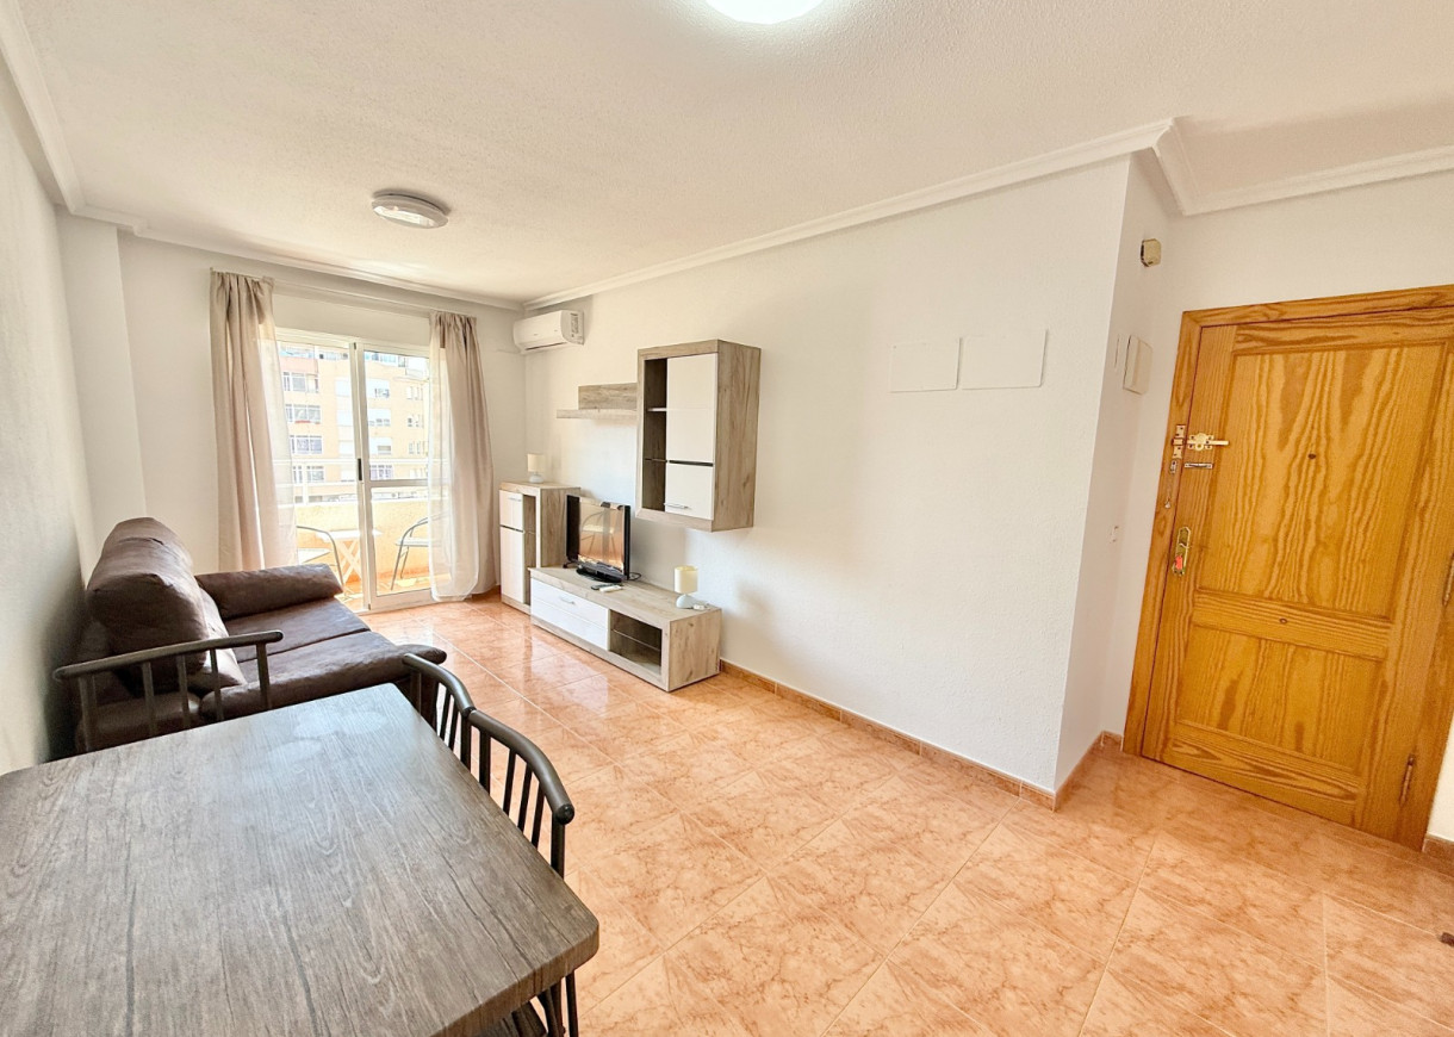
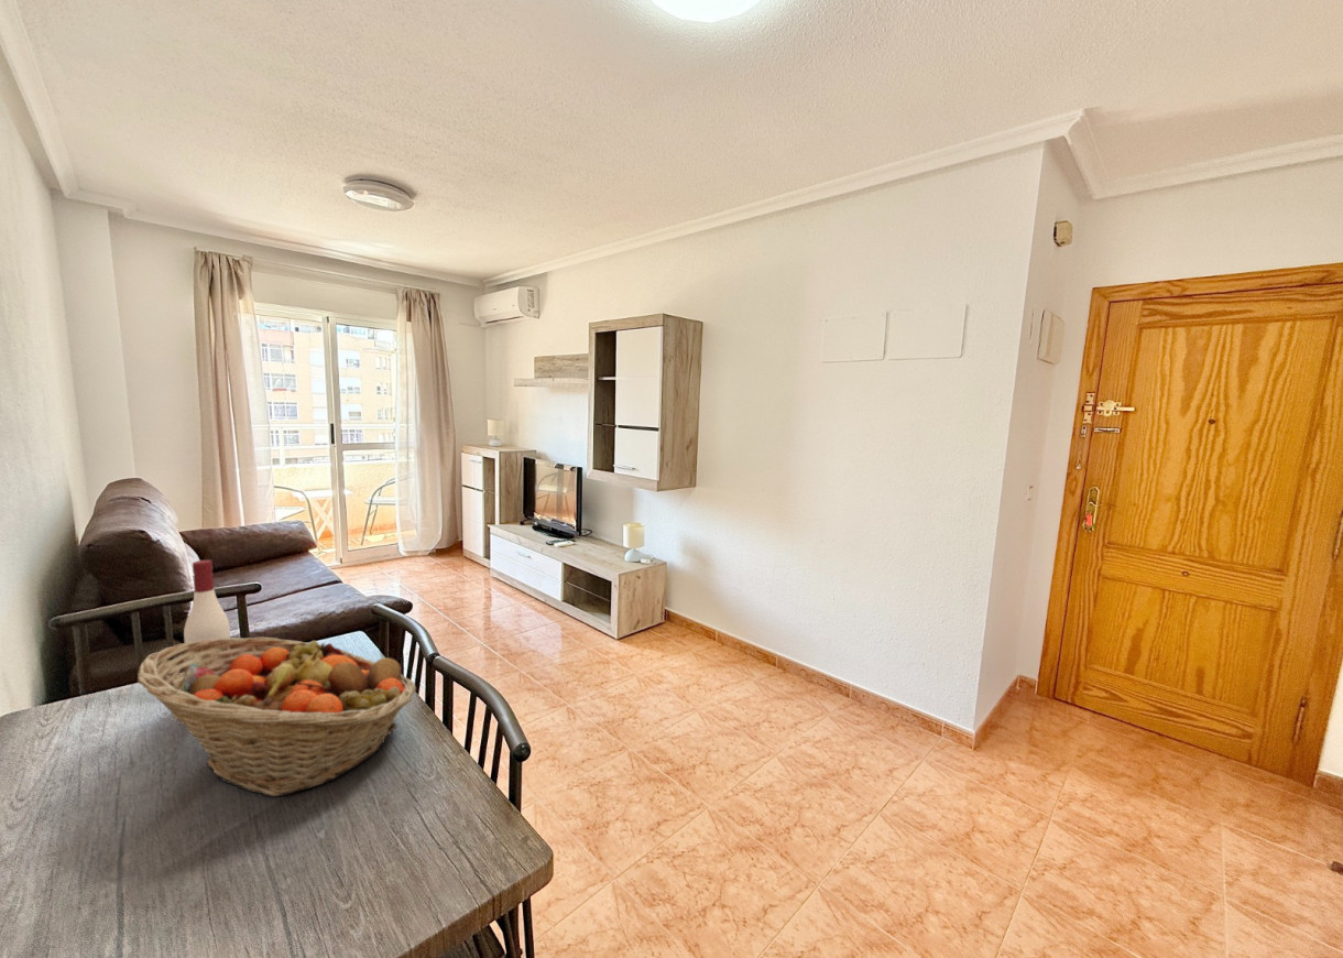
+ fruit basket (288, 694)
+ alcohol (206, 625)
